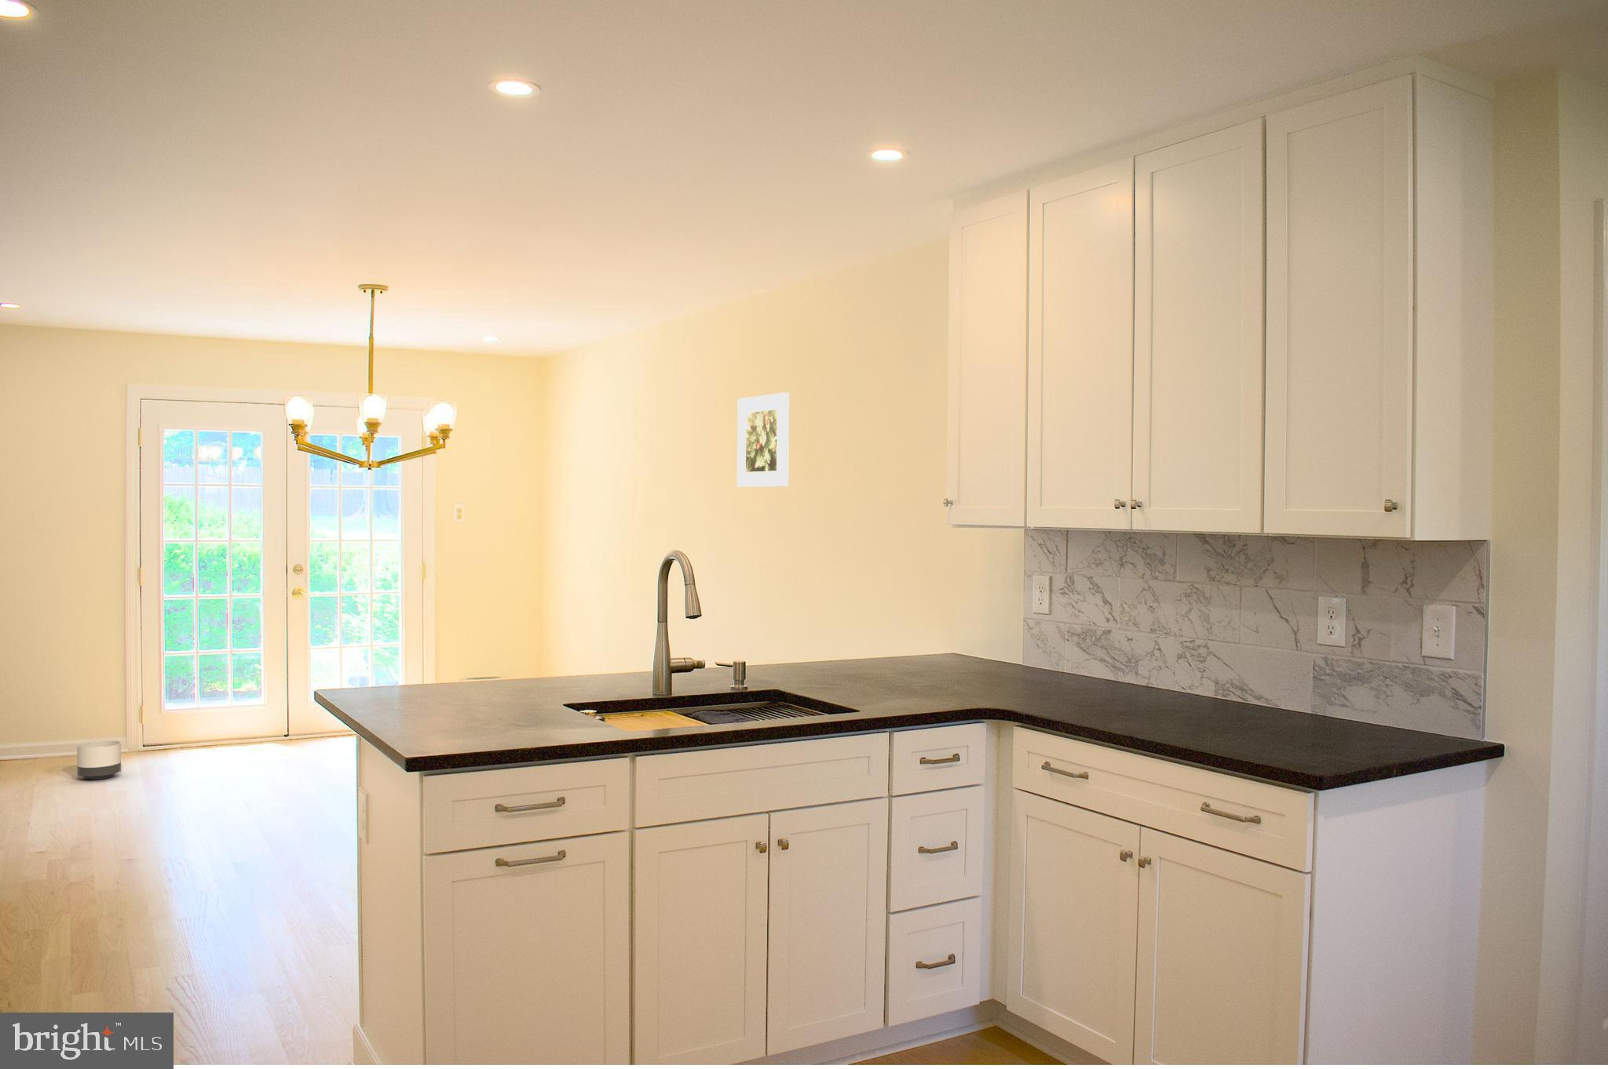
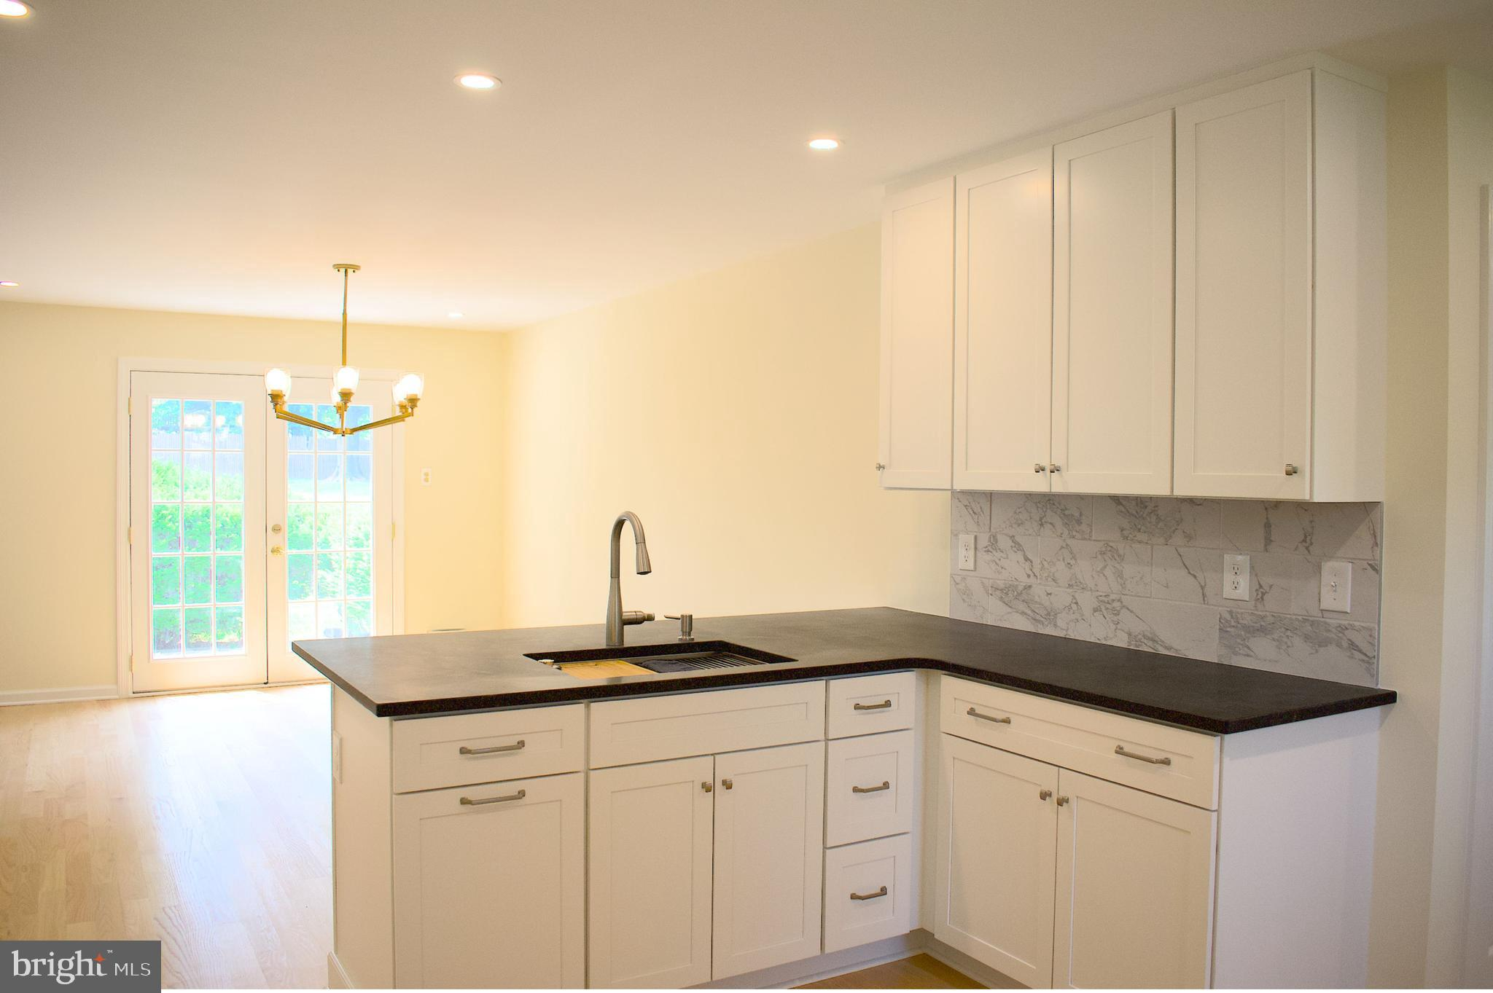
- planter (99, 761)
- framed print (762, 440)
